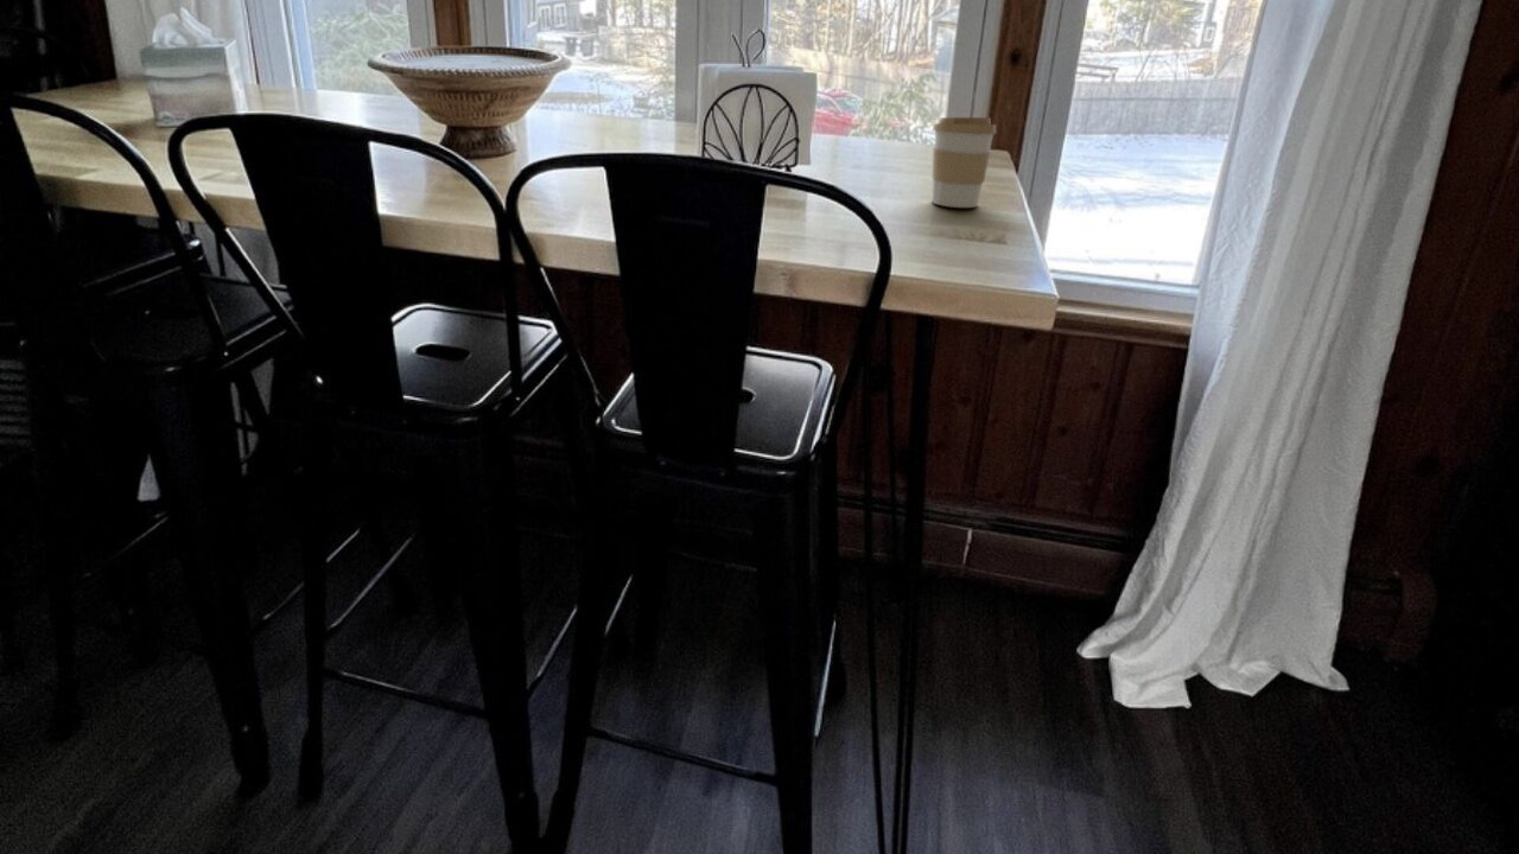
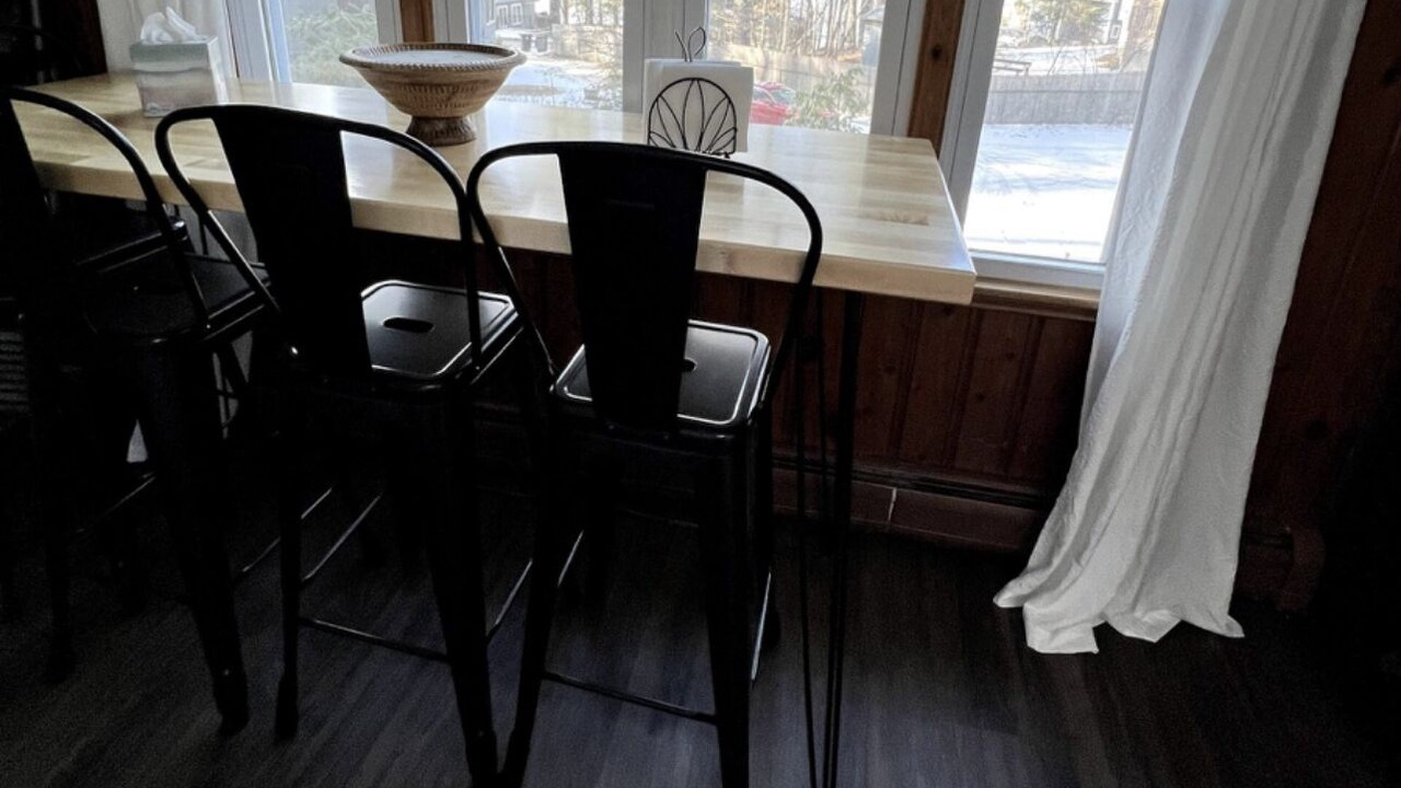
- coffee cup (960, 159)
